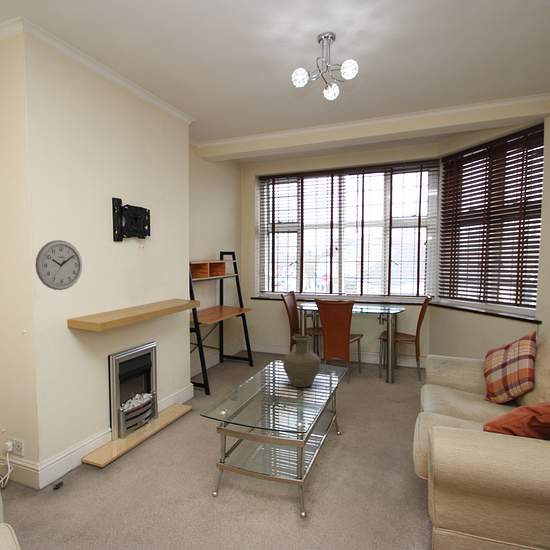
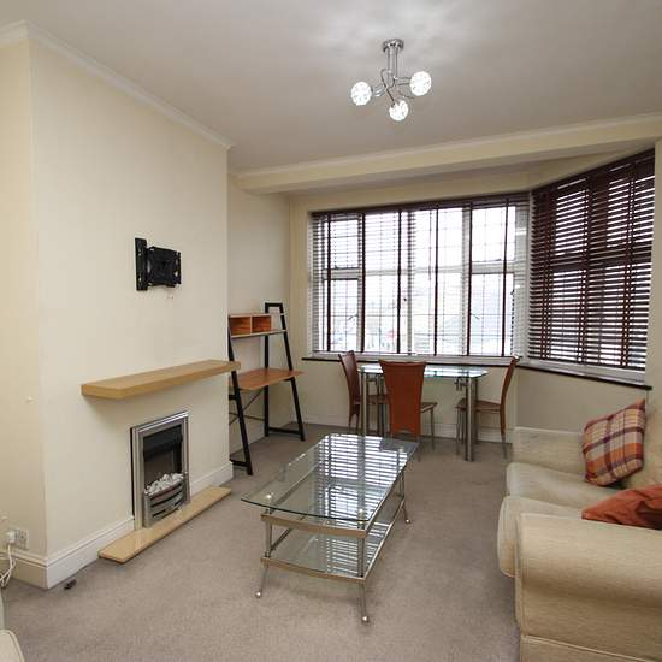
- wall clock (61, 265)
- vase (301, 360)
